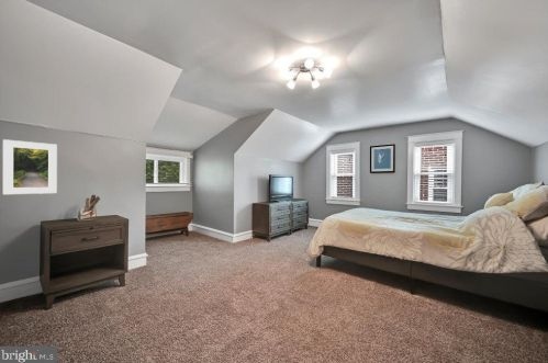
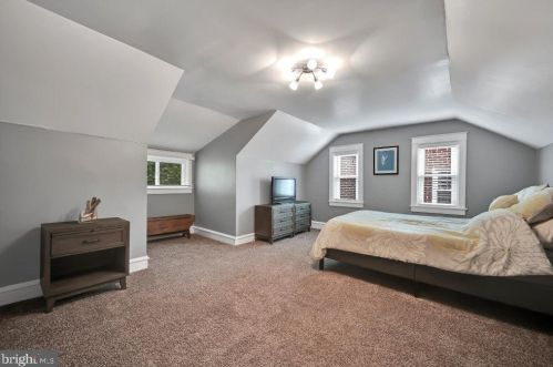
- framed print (31, 168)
